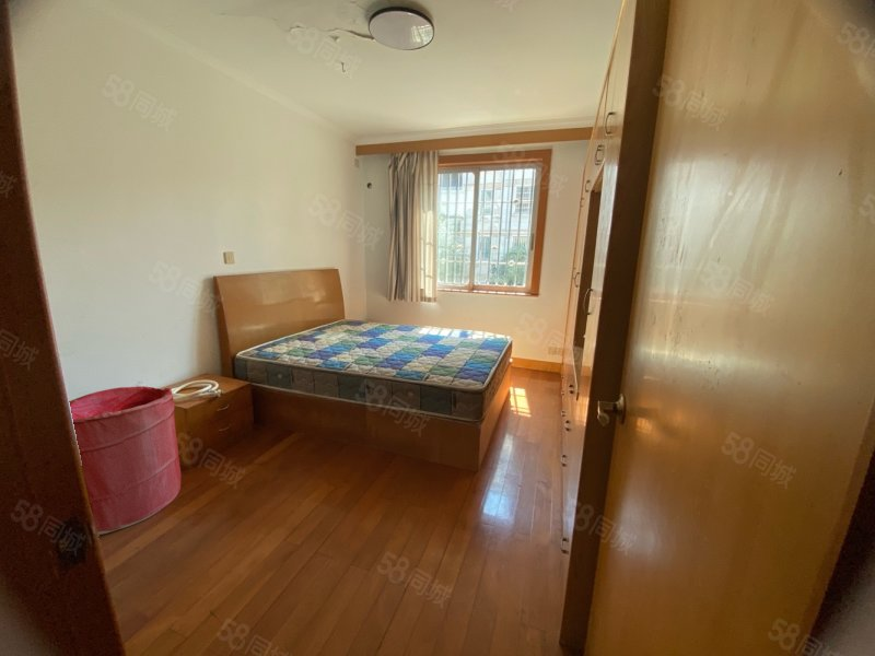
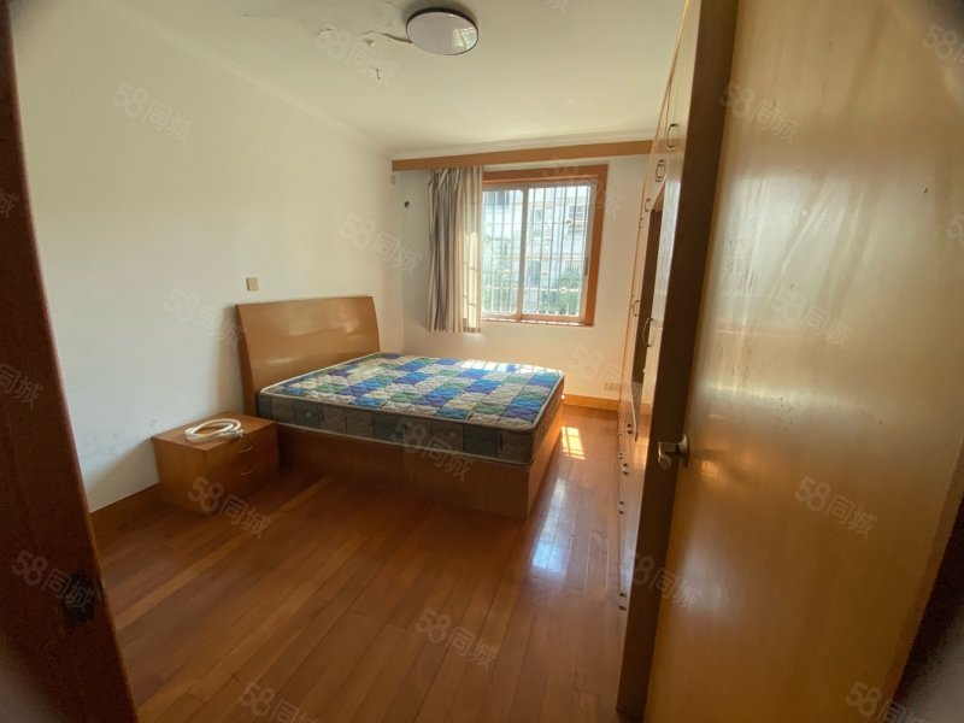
- laundry hamper (126, 449)
